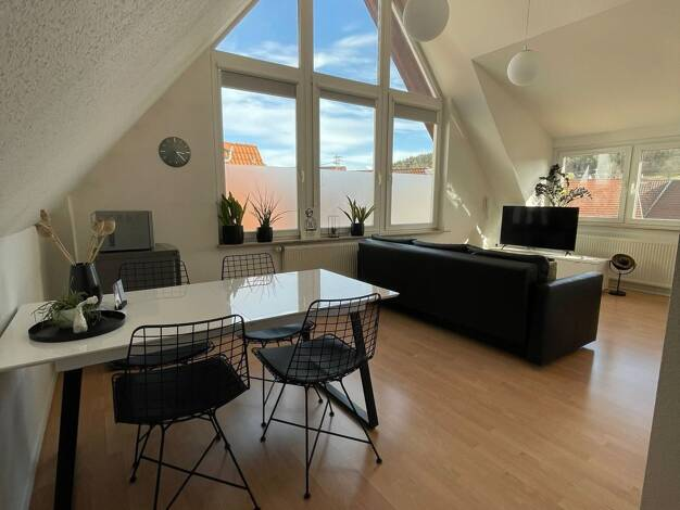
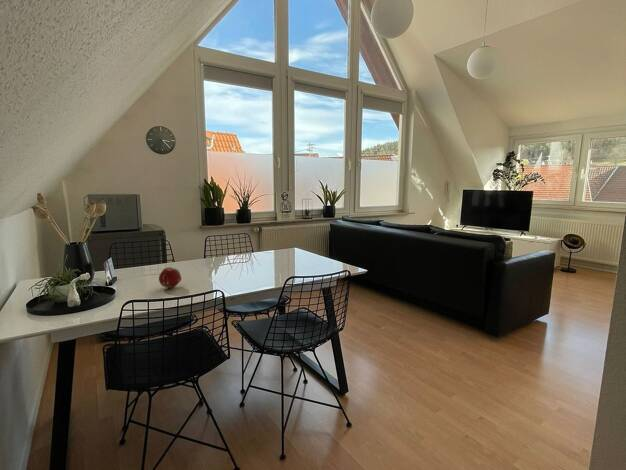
+ fruit (170, 277)
